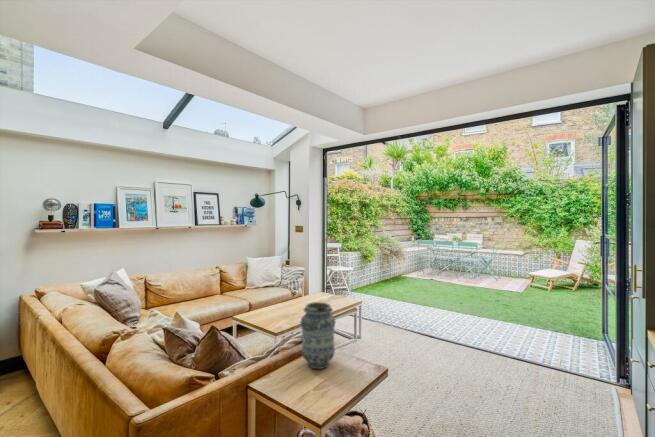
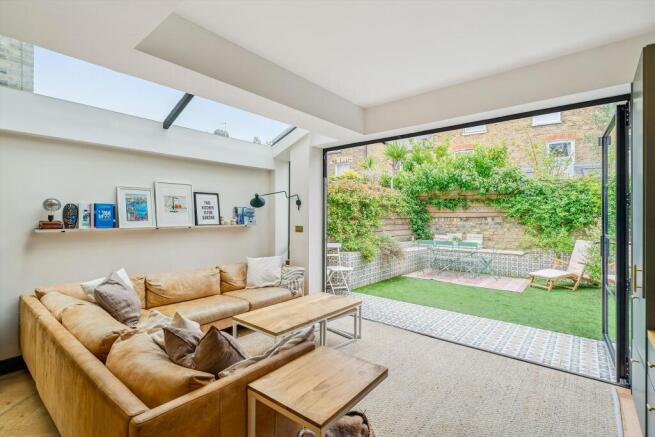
- vase (318, 334)
